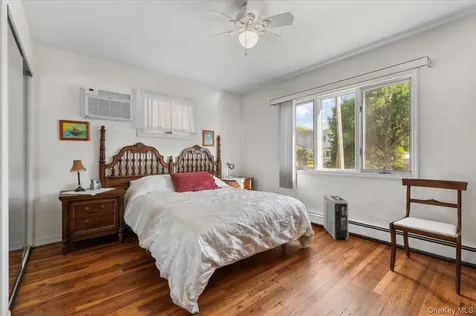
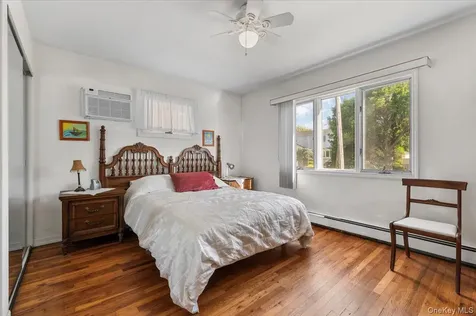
- air purifier (335, 215)
